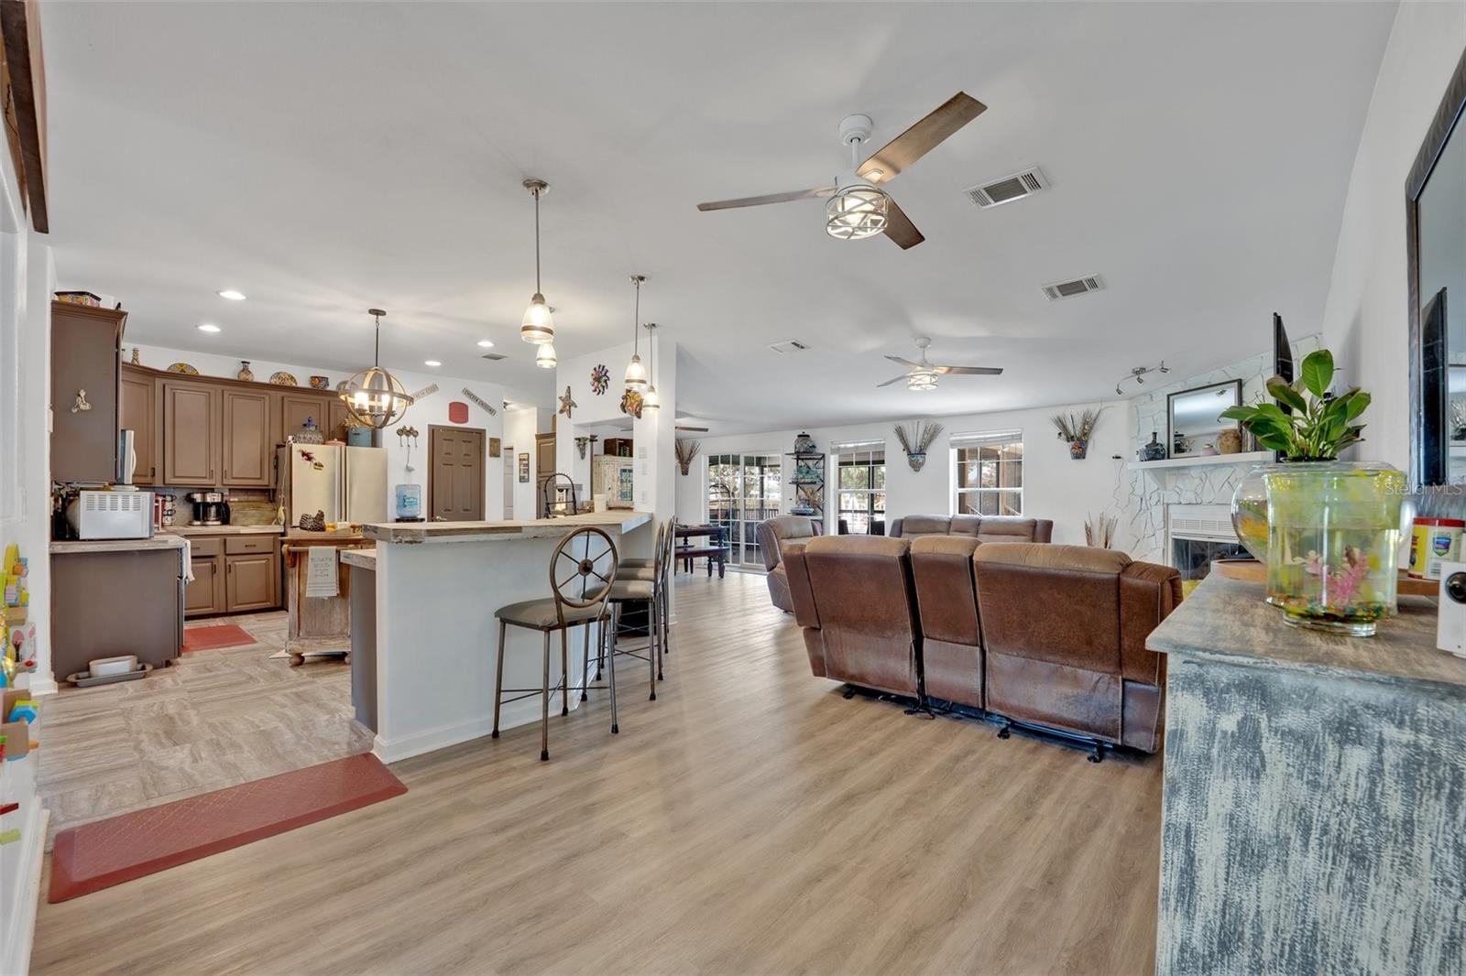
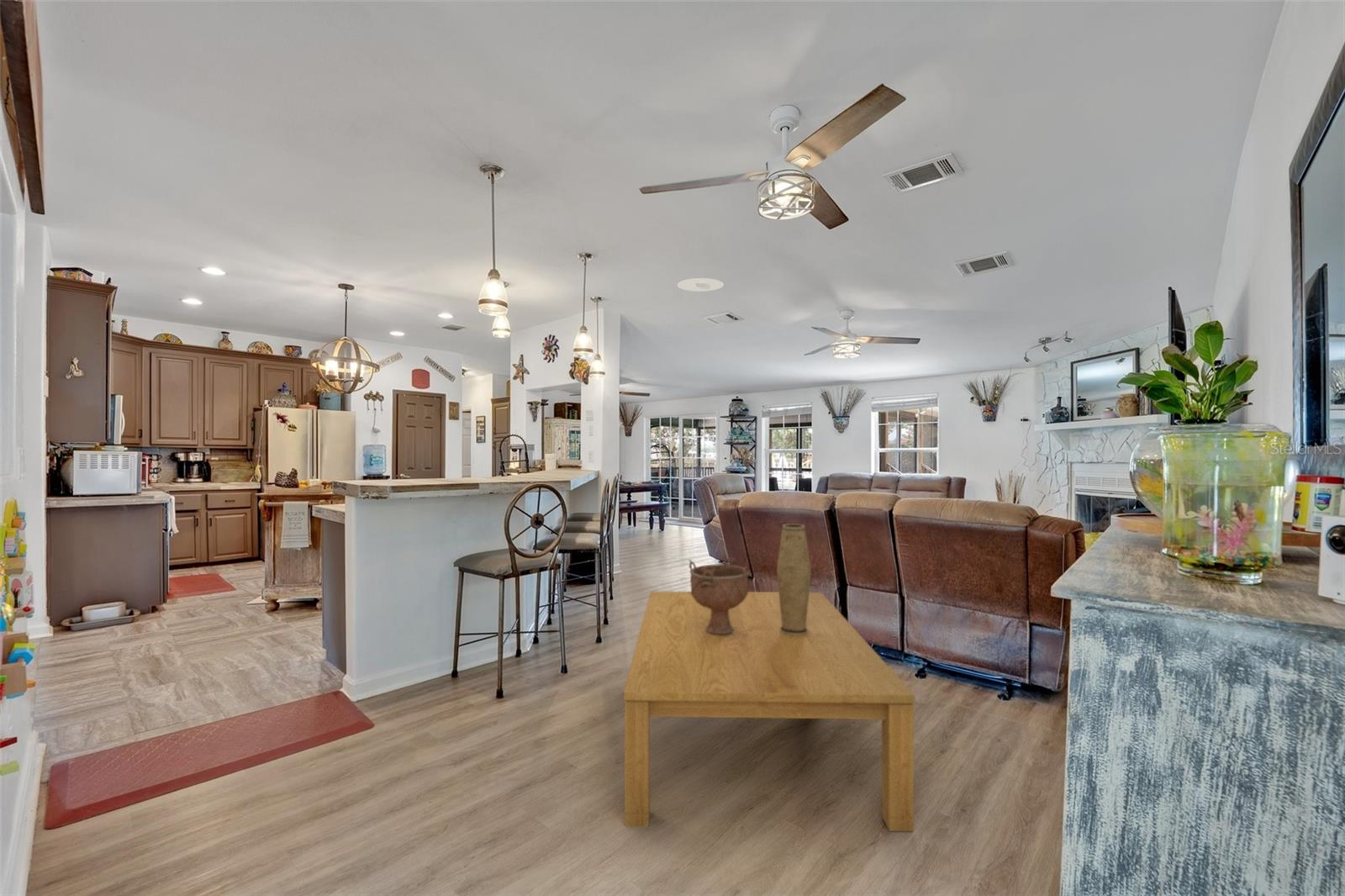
+ coffee table (747, 679)
+ recessed light (700, 282)
+ vase (794, 577)
+ decorative bowl (718, 595)
